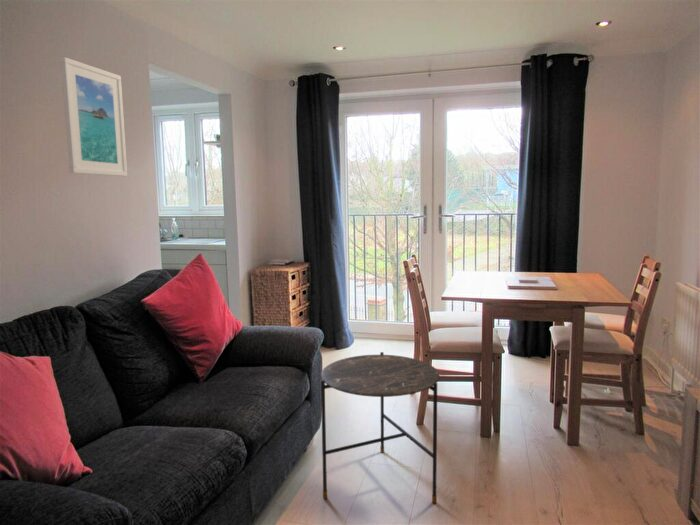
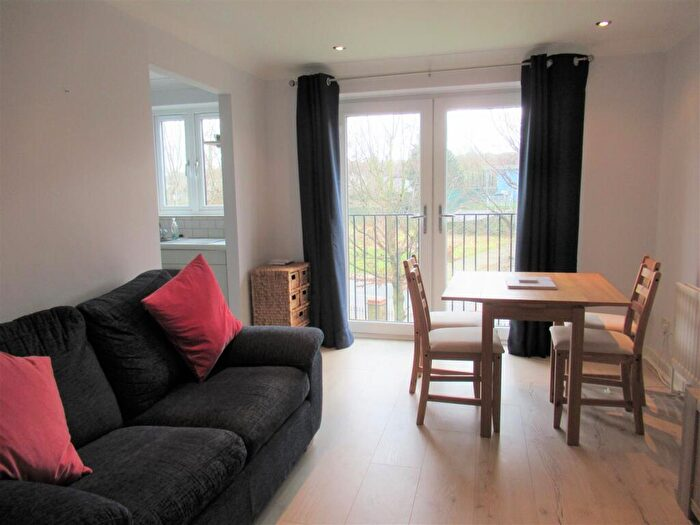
- side table (381, 427)
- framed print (96, 121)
